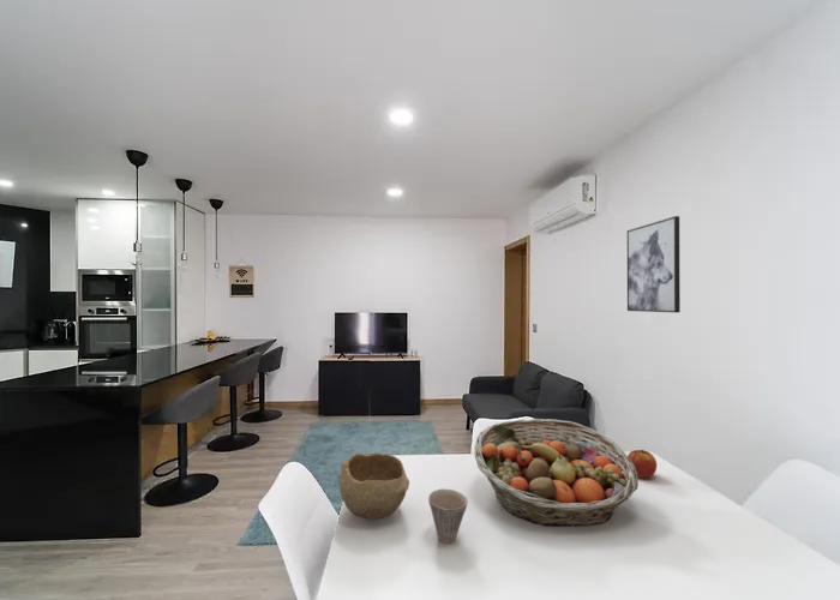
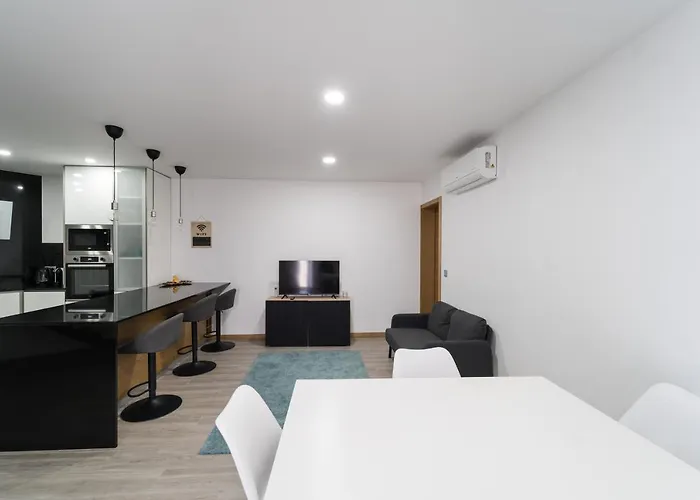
- bowl (376, 486)
- cup (448, 517)
- apple (641, 461)
- fruit basket (551, 467)
- wall art (650, 268)
